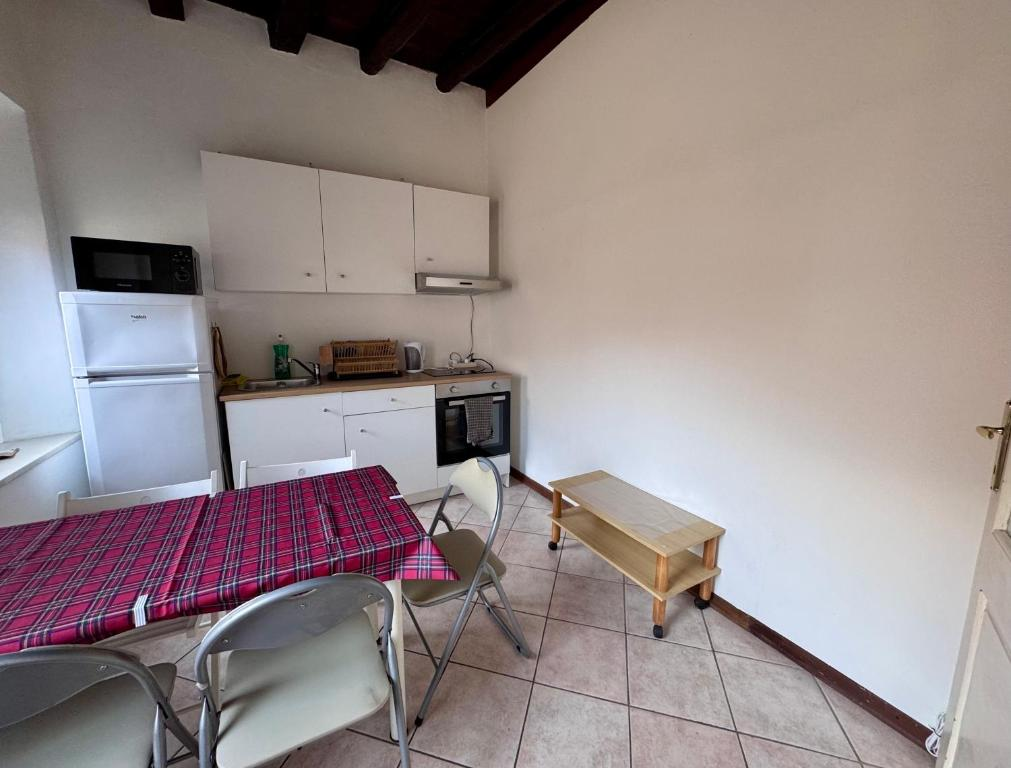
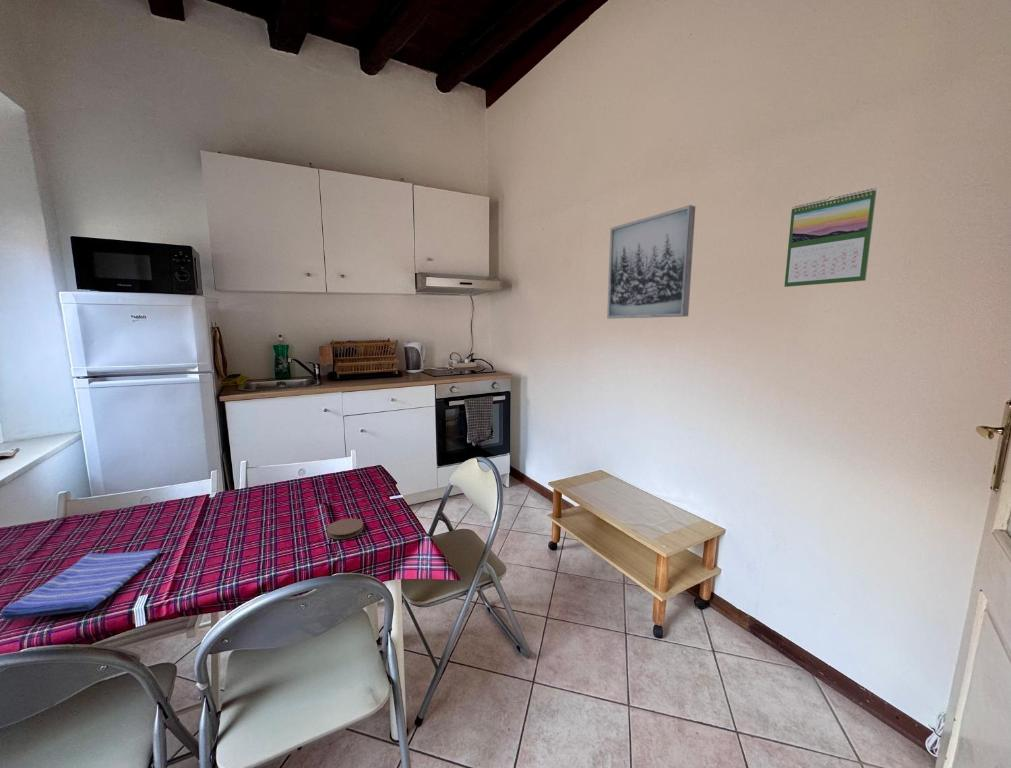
+ coaster (345, 528)
+ wall art (646, 268)
+ calendar (826, 240)
+ dish towel (89, 578)
